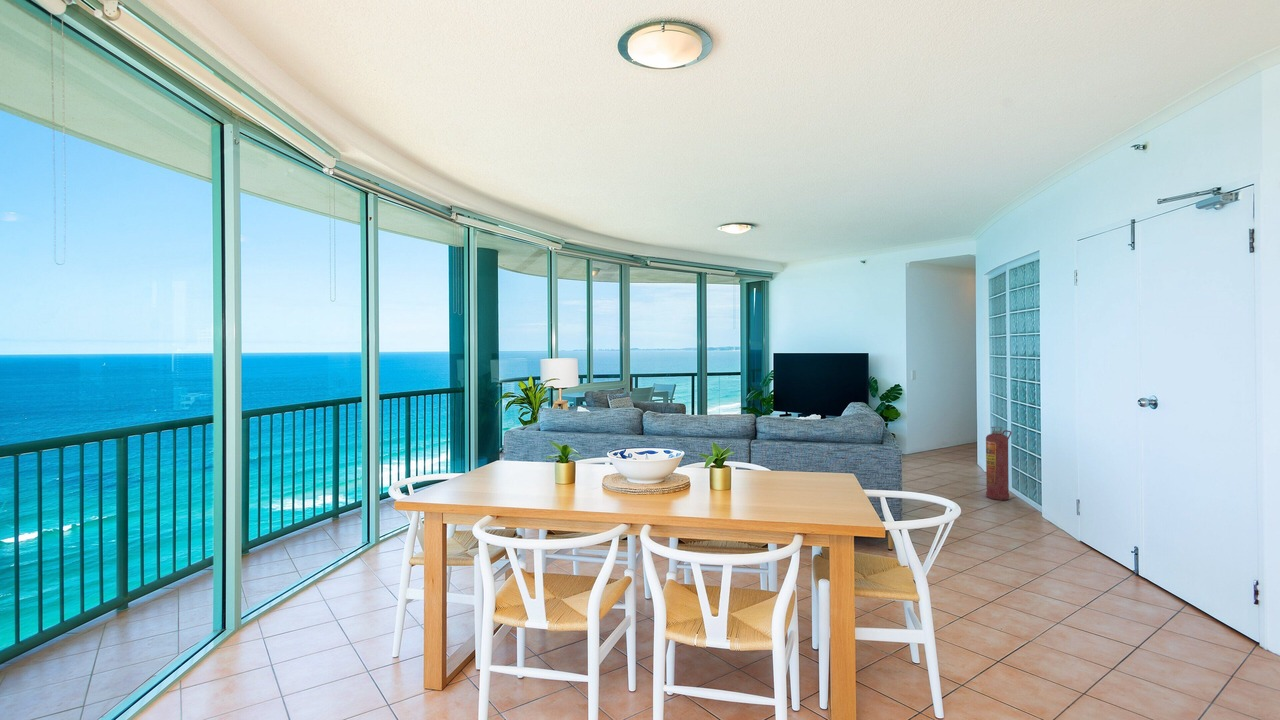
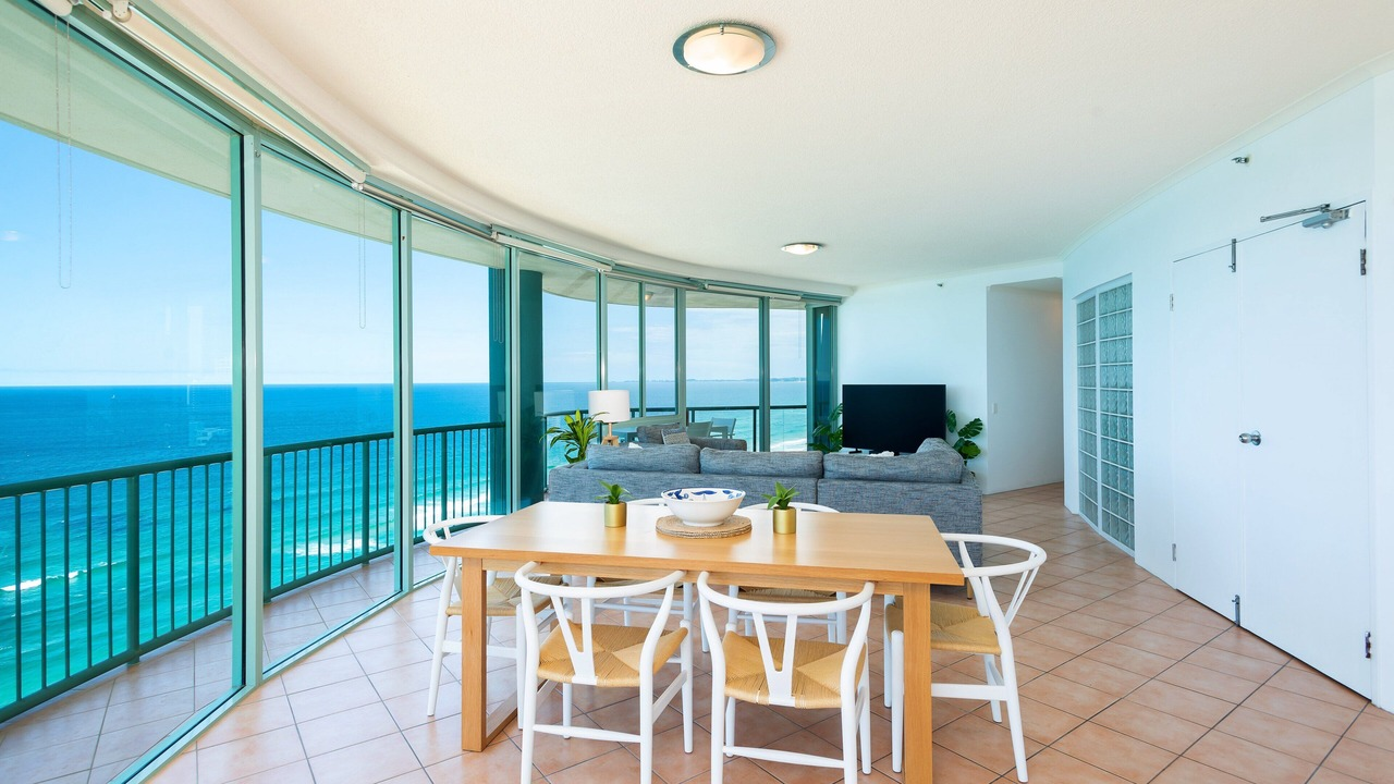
- fire extinguisher (997, 462)
